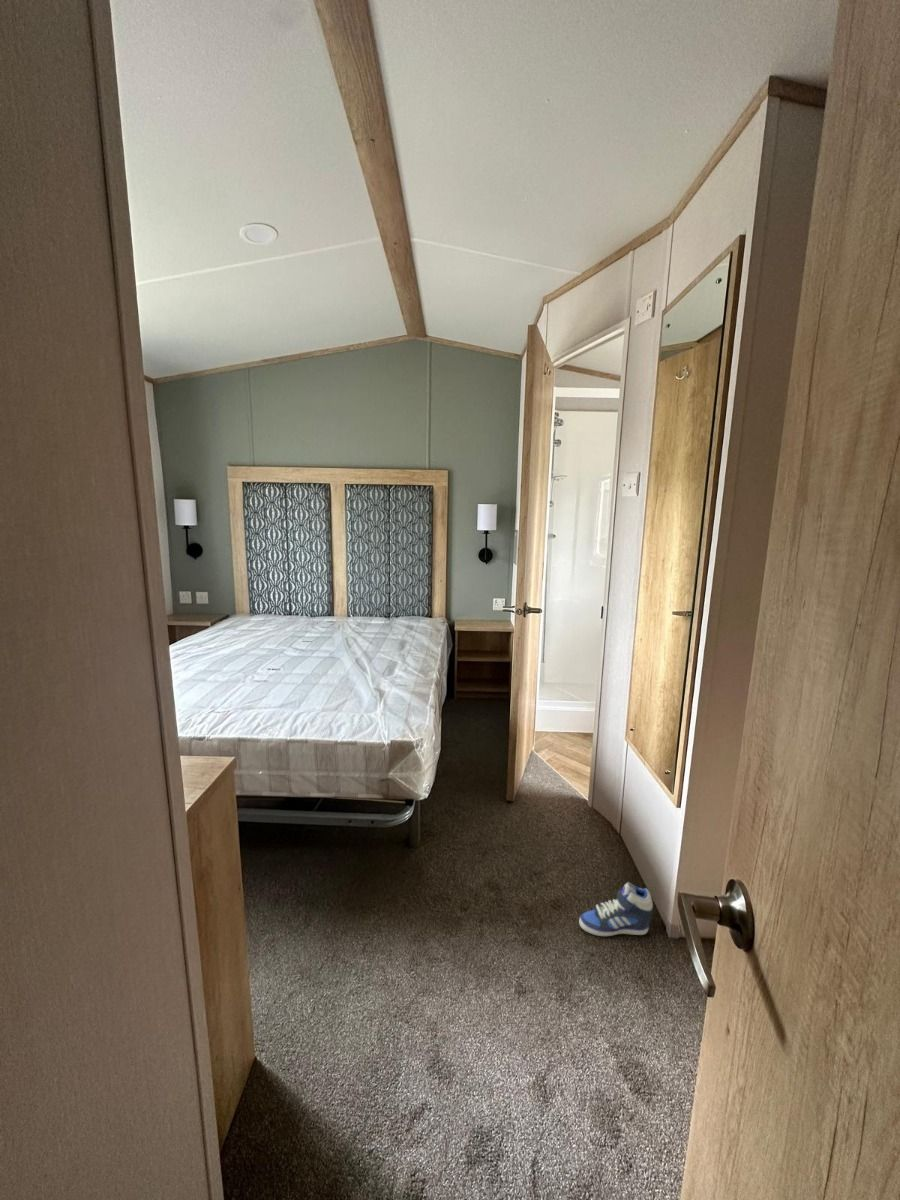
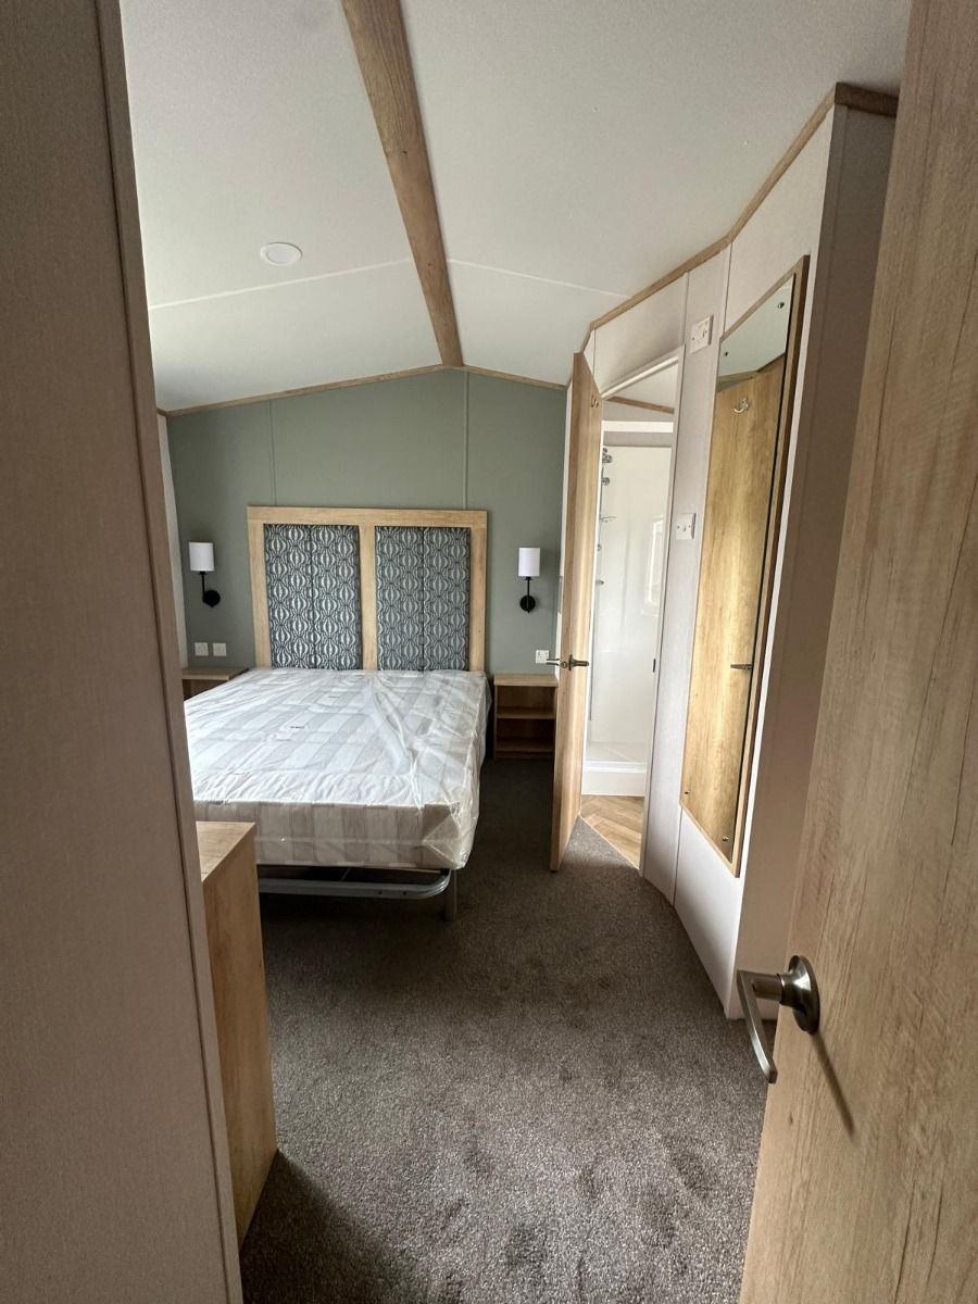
- sneaker (615, 904)
